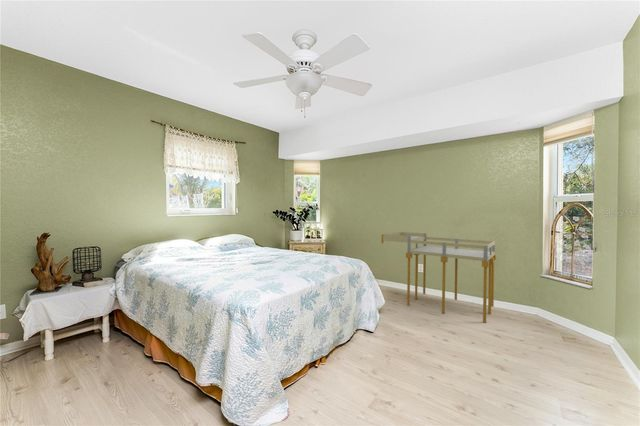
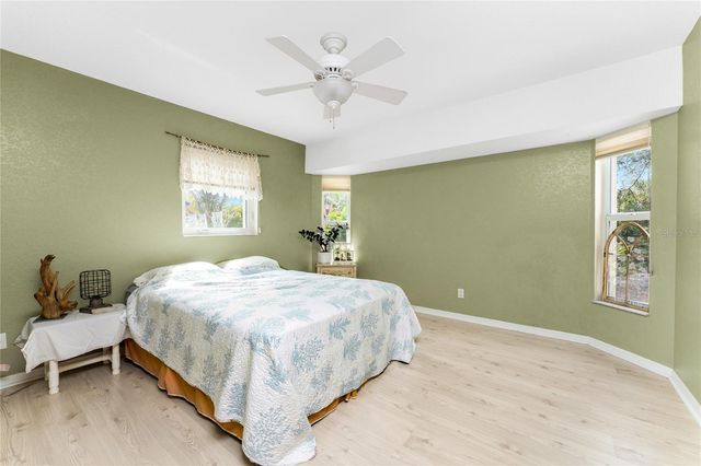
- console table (443, 269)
